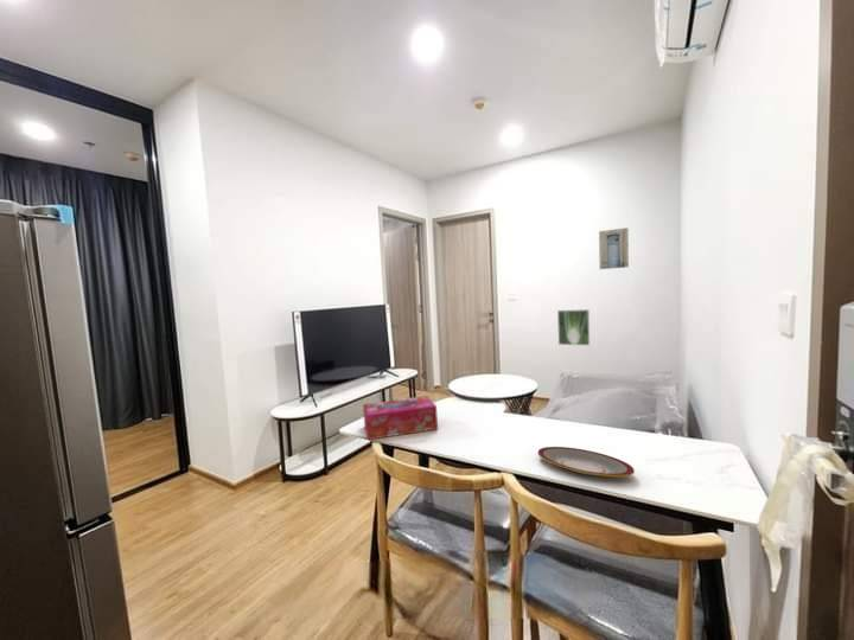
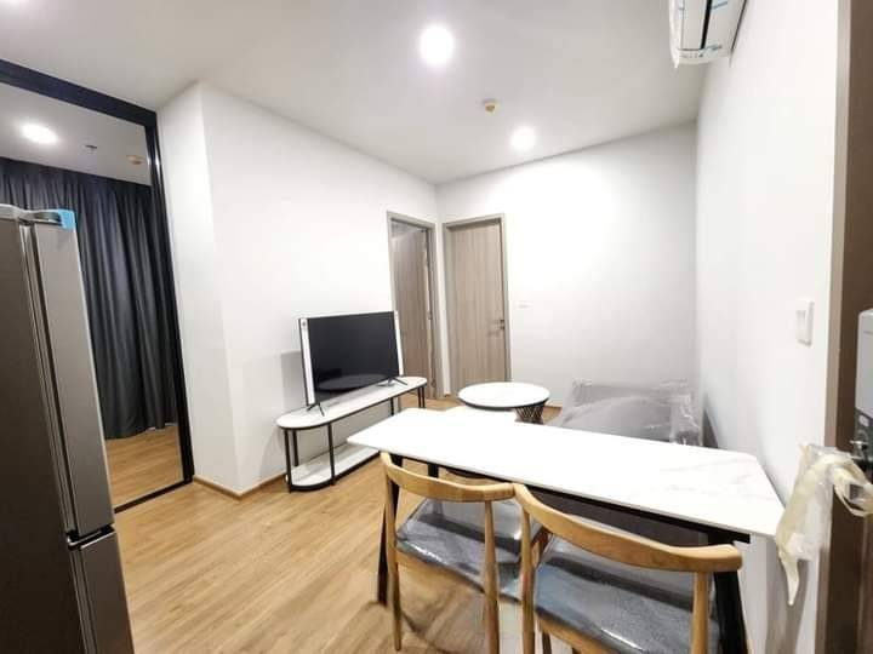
- wall art (613, 249)
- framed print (573, 327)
- tissue box (399, 416)
- plate (582, 463)
